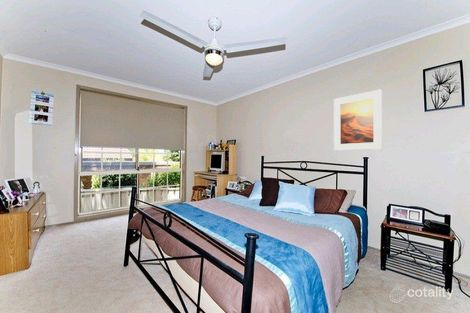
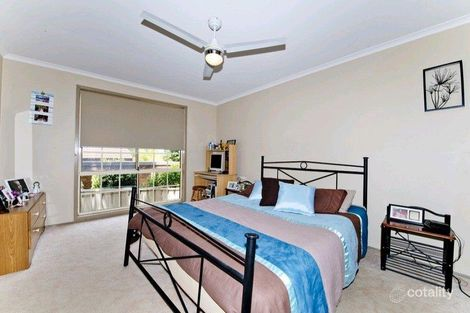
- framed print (356, 122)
